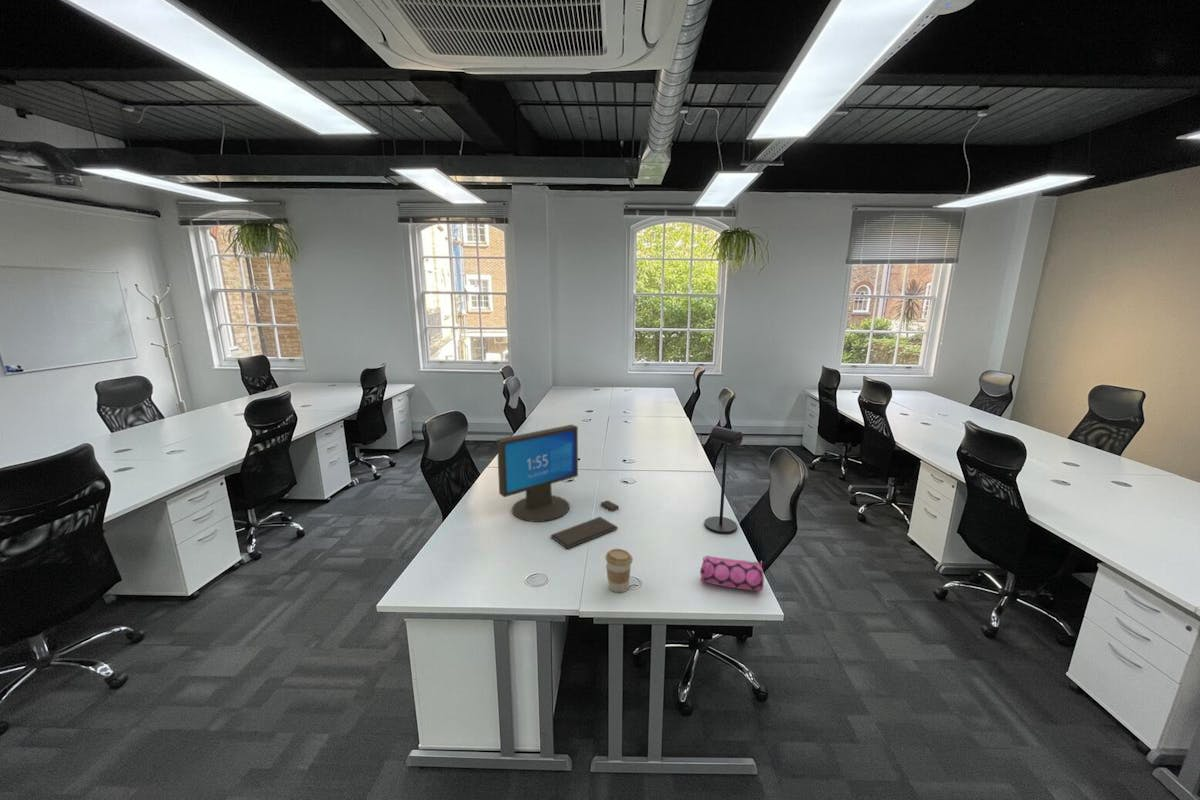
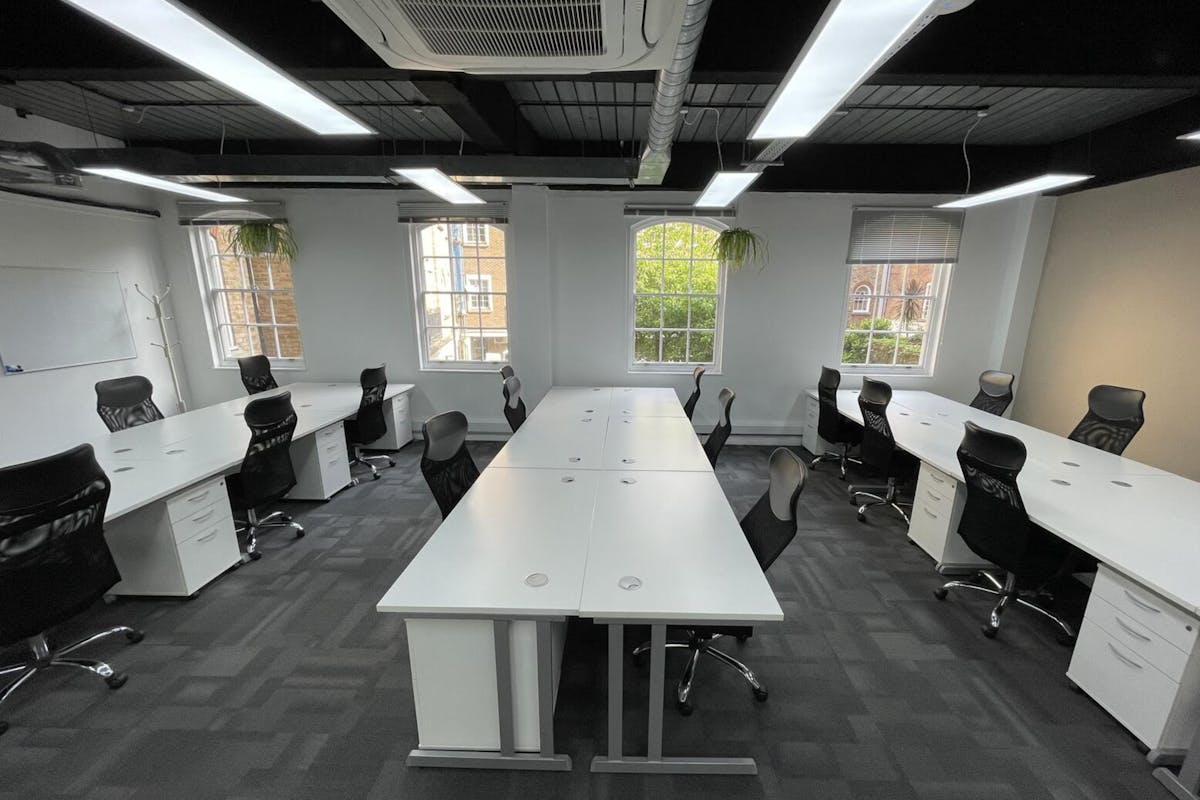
- pencil case (731, 571)
- desk lamp (723, 478)
- monitor (558, 479)
- coffee cup (618, 569)
